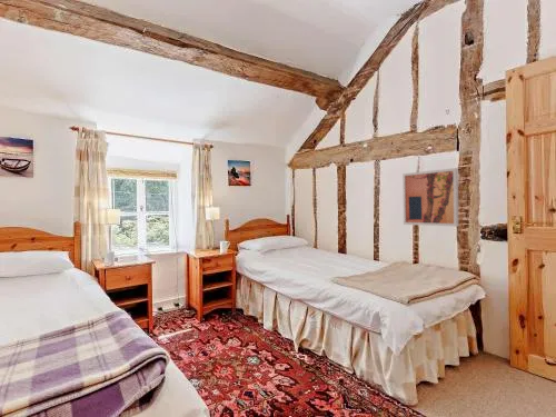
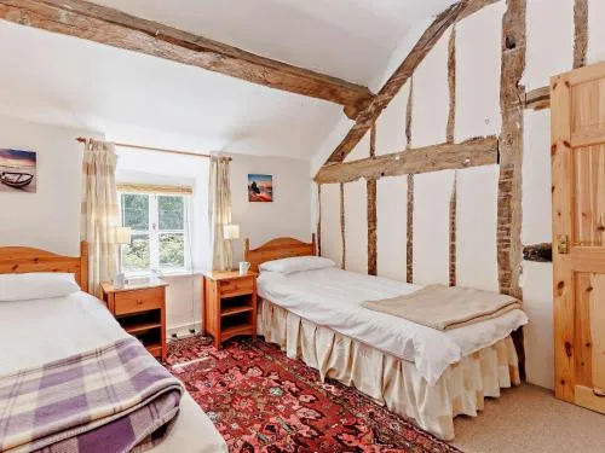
- wall art (428, 198)
